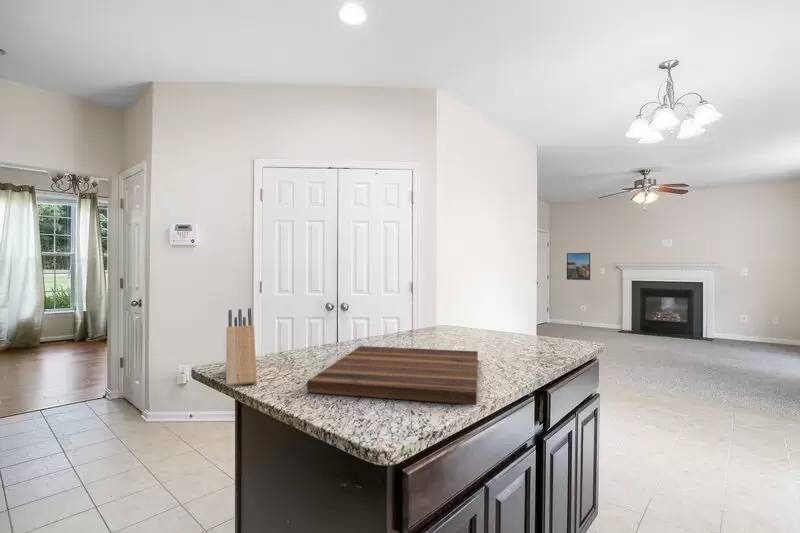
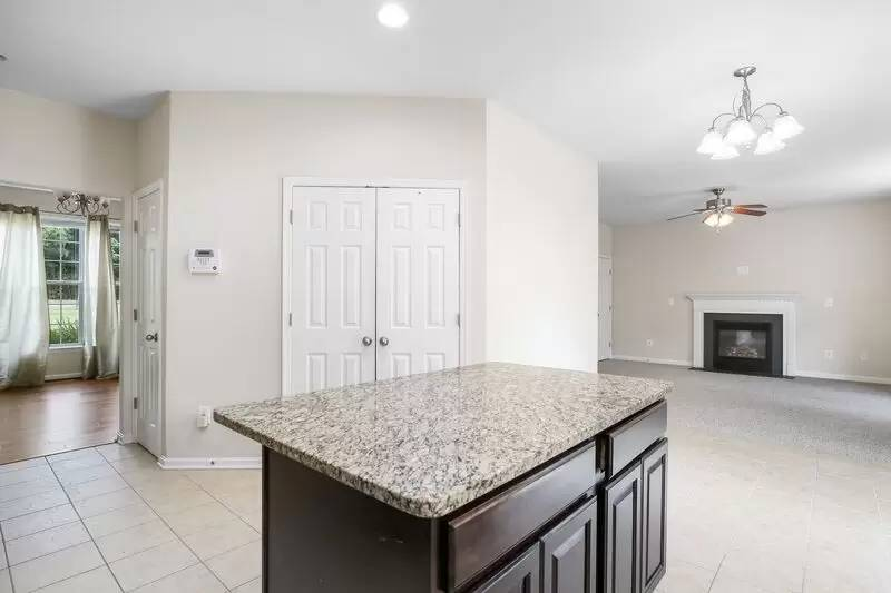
- knife block (240, 343)
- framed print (578, 266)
- cutting board (405, 368)
